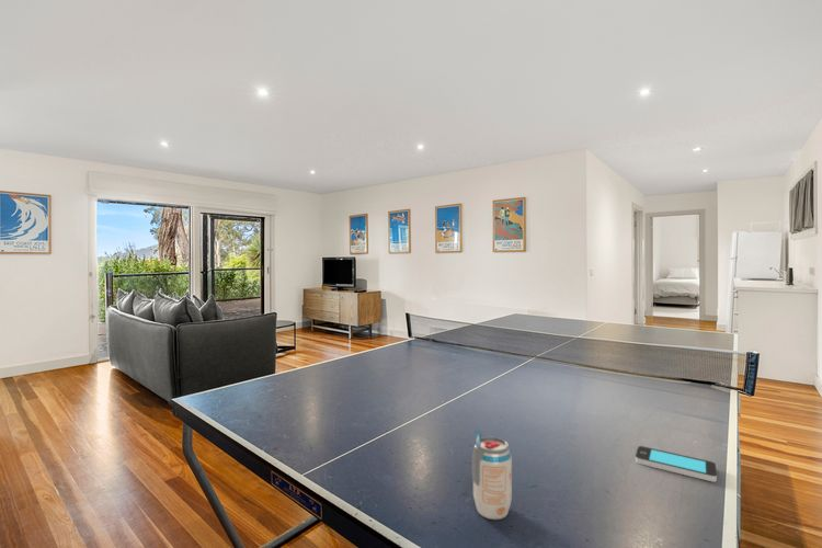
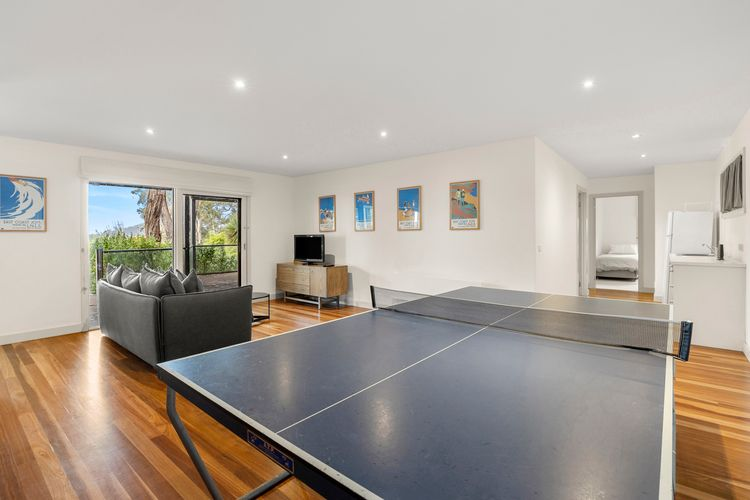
- beverage can (491, 470)
- smartphone (674, 463)
